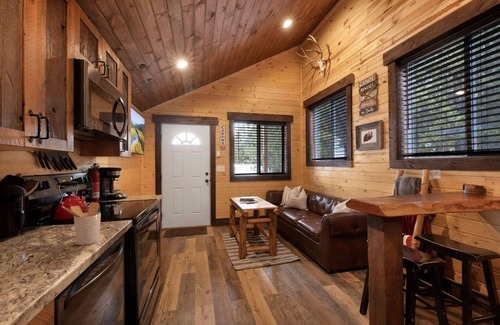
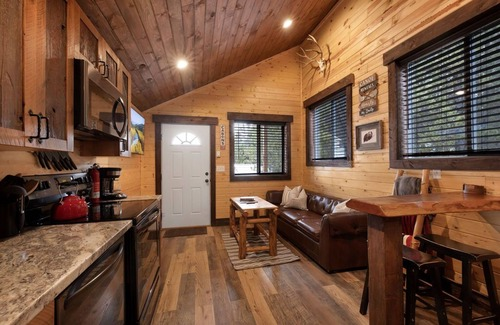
- utensil holder (81, 222)
